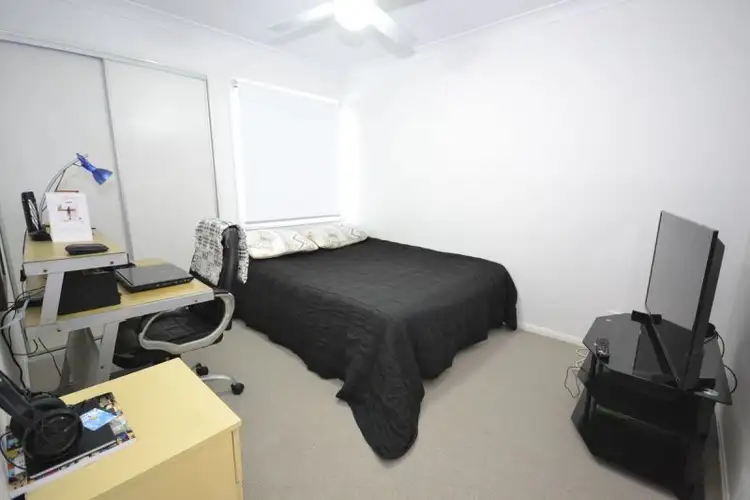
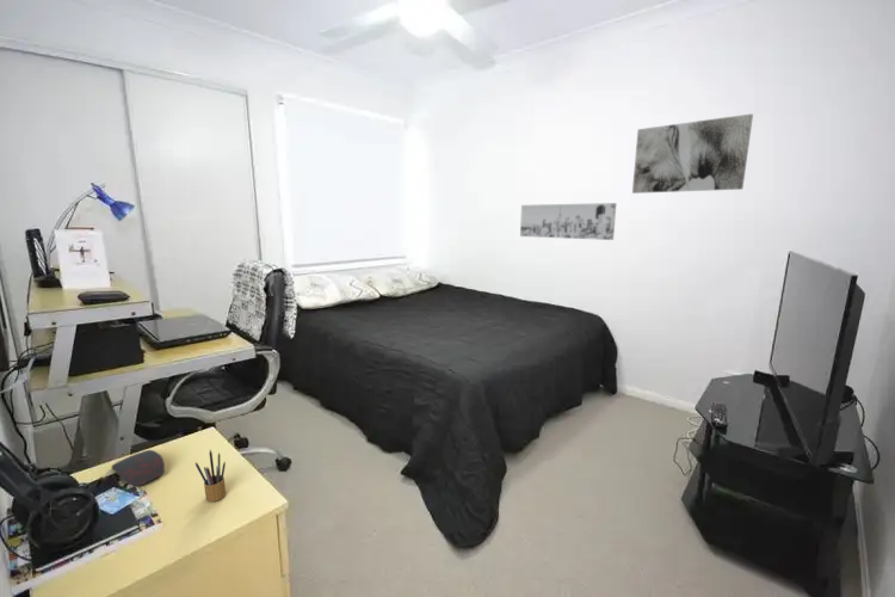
+ computer mouse (137, 463)
+ pencil box (212, 475)
+ wall art (686, 156)
+ wall art (563, 221)
